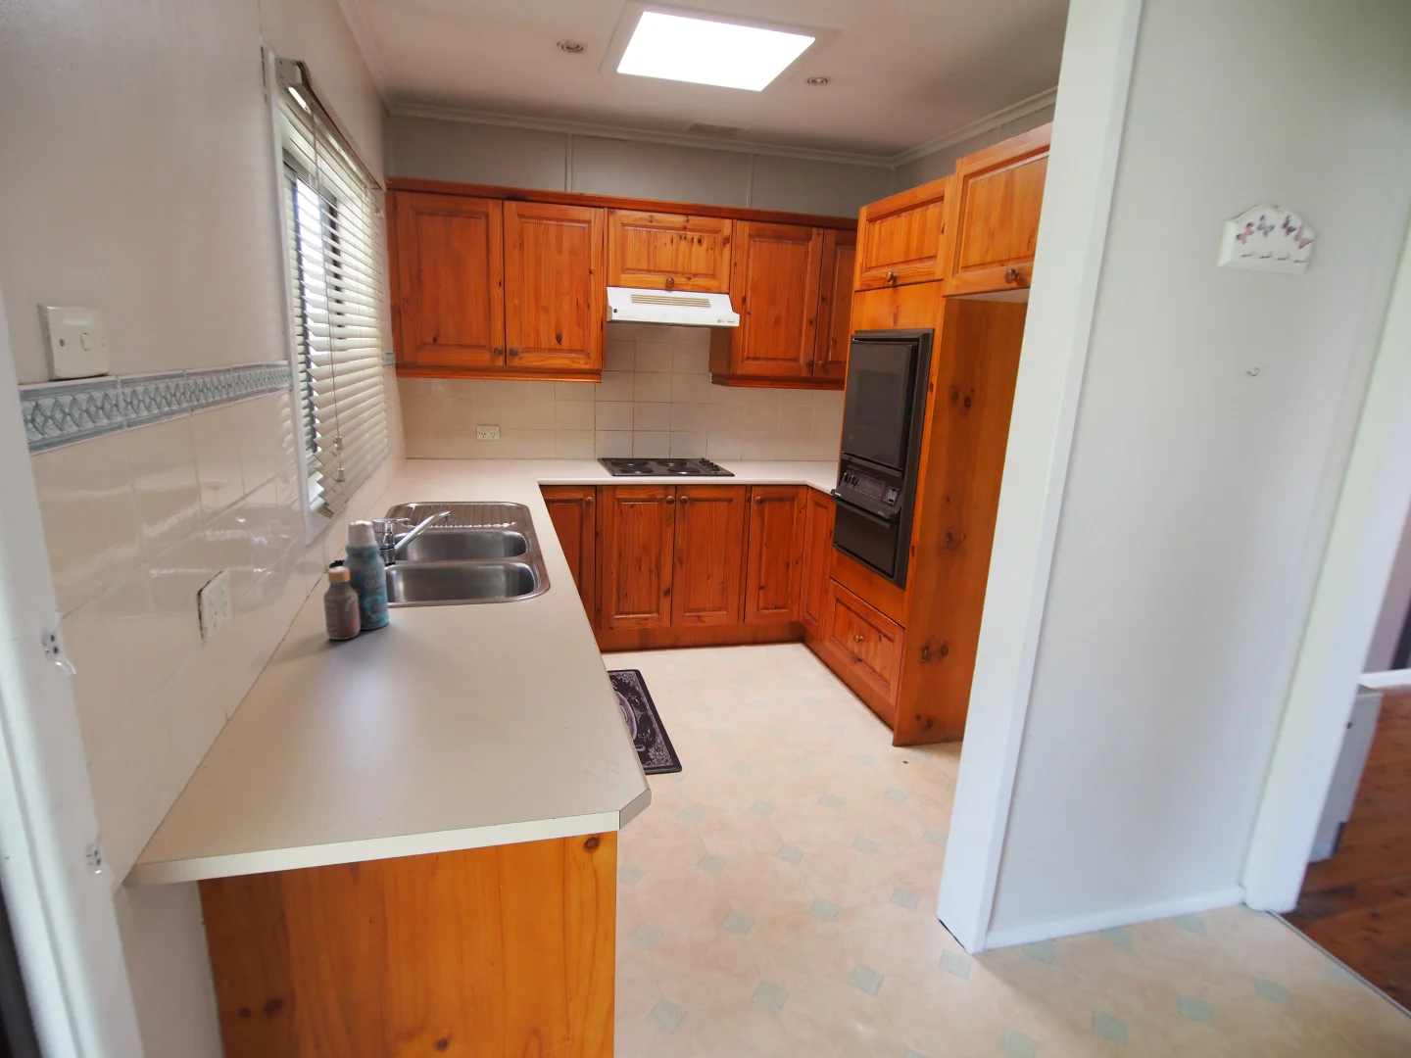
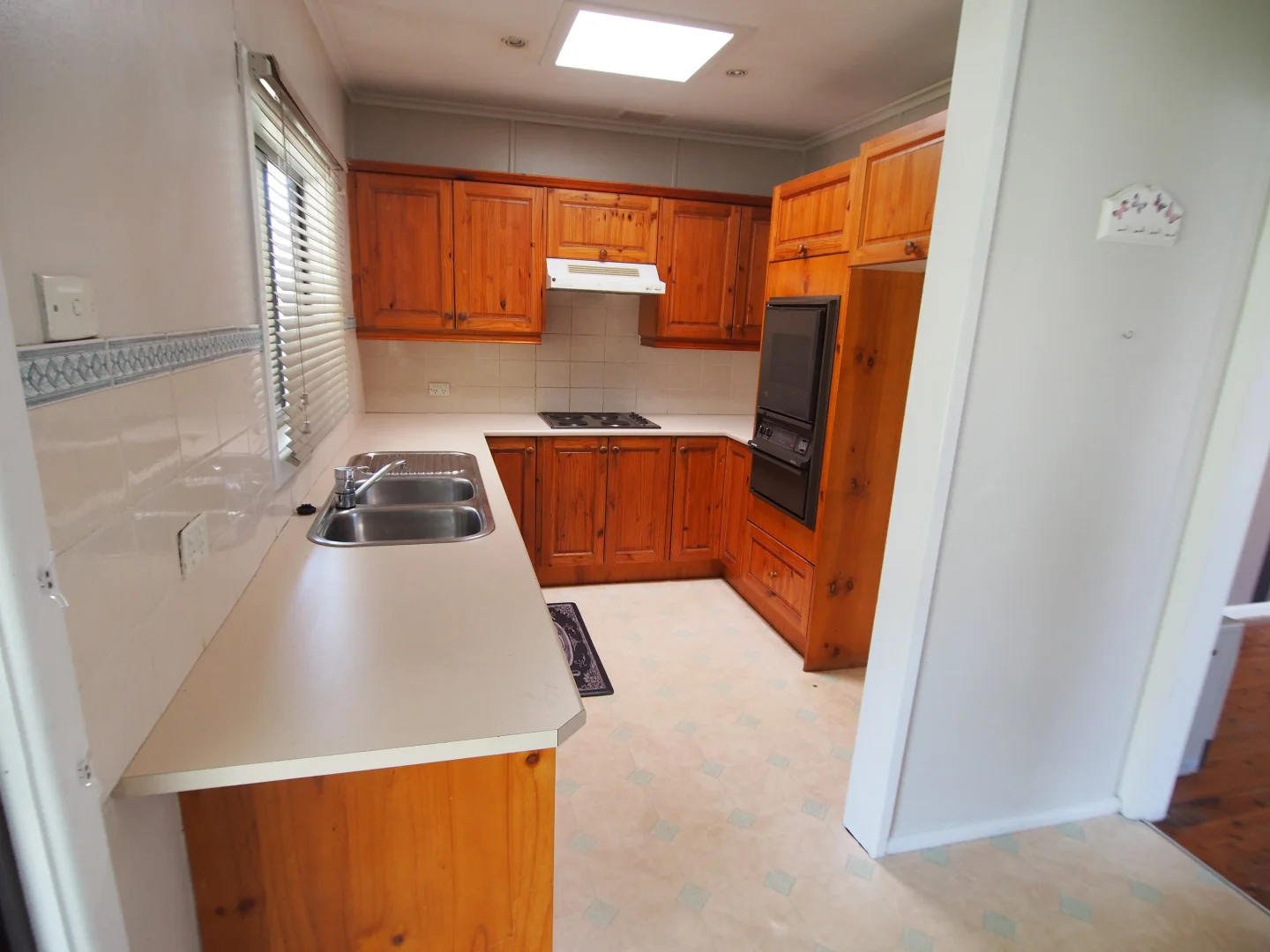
- bottle (356, 577)
